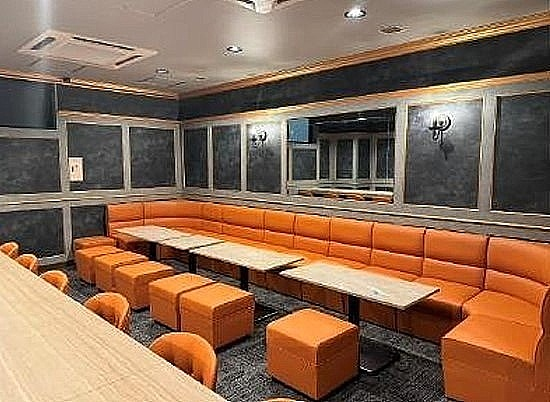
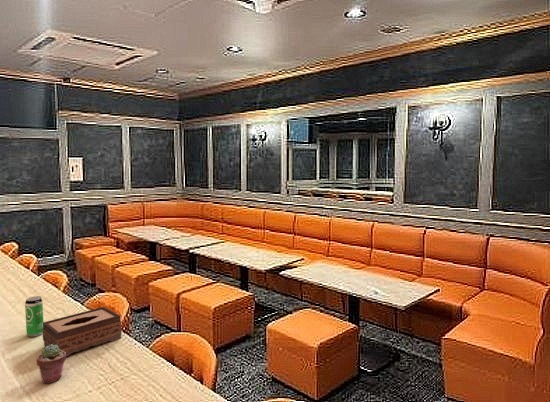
+ potted succulent (51, 362)
+ beverage can (34, 316)
+ tissue box (82, 330)
